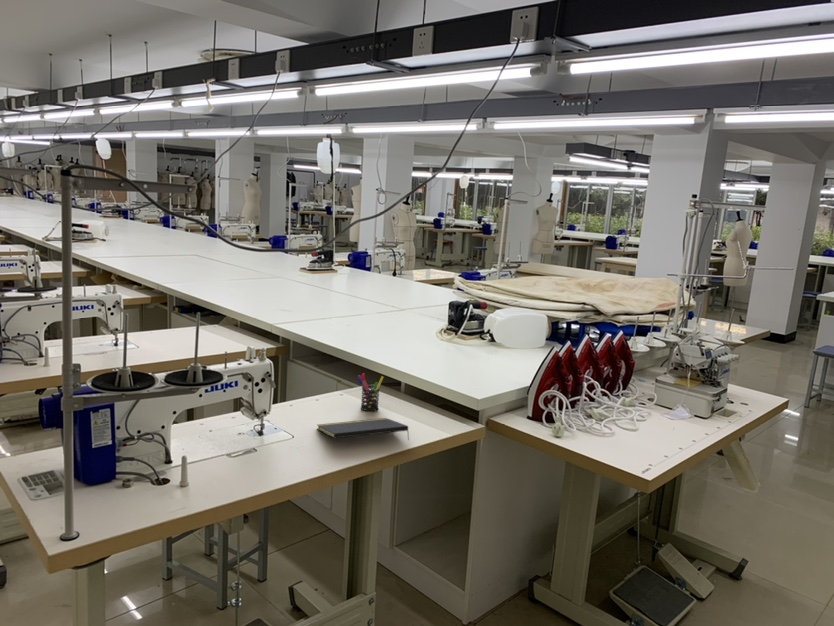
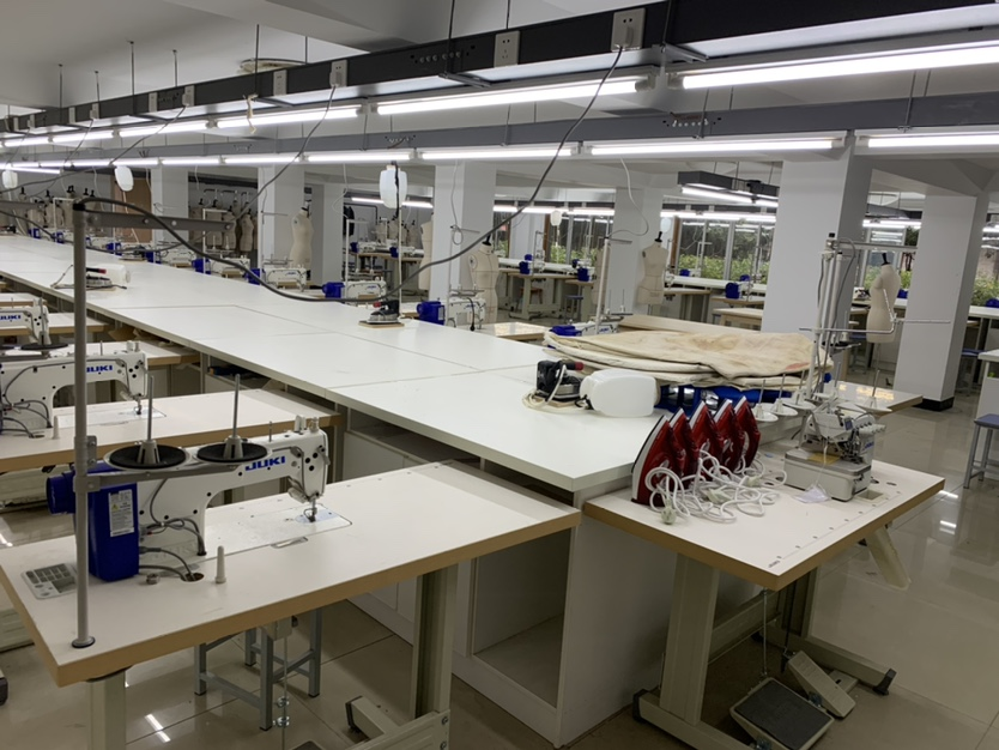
- notepad (361, 427)
- pen holder (370, 391)
